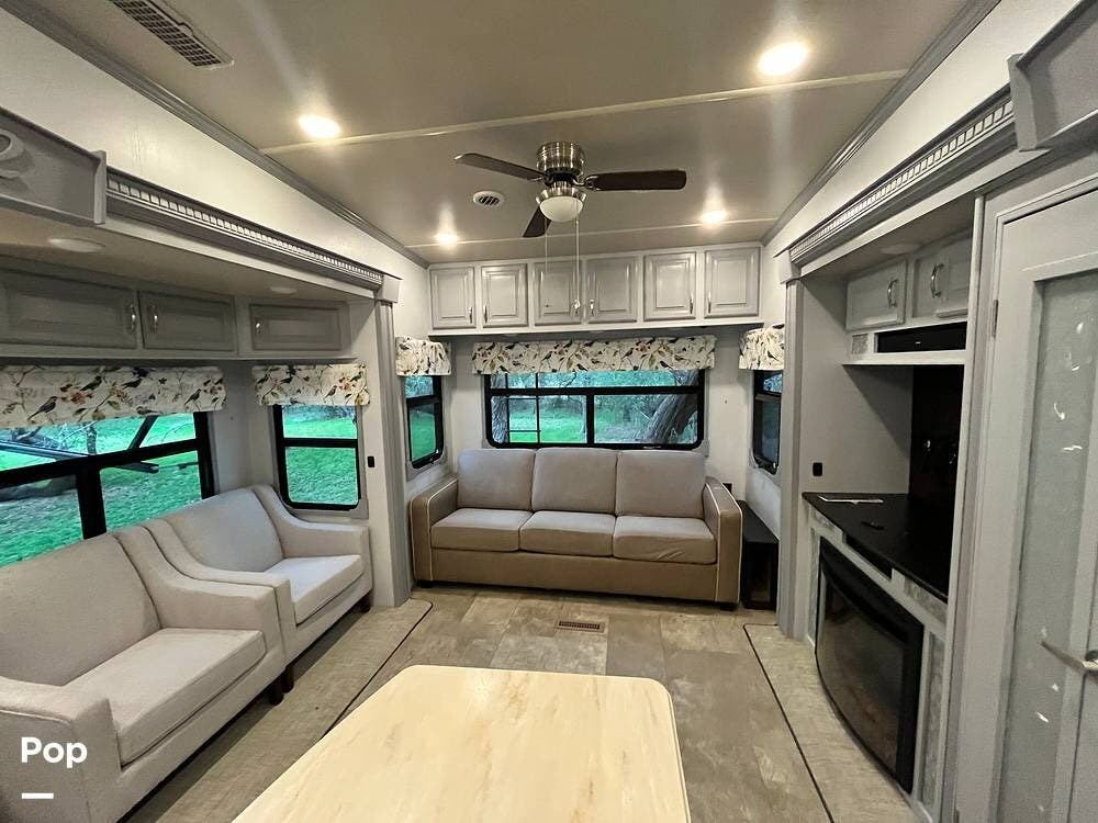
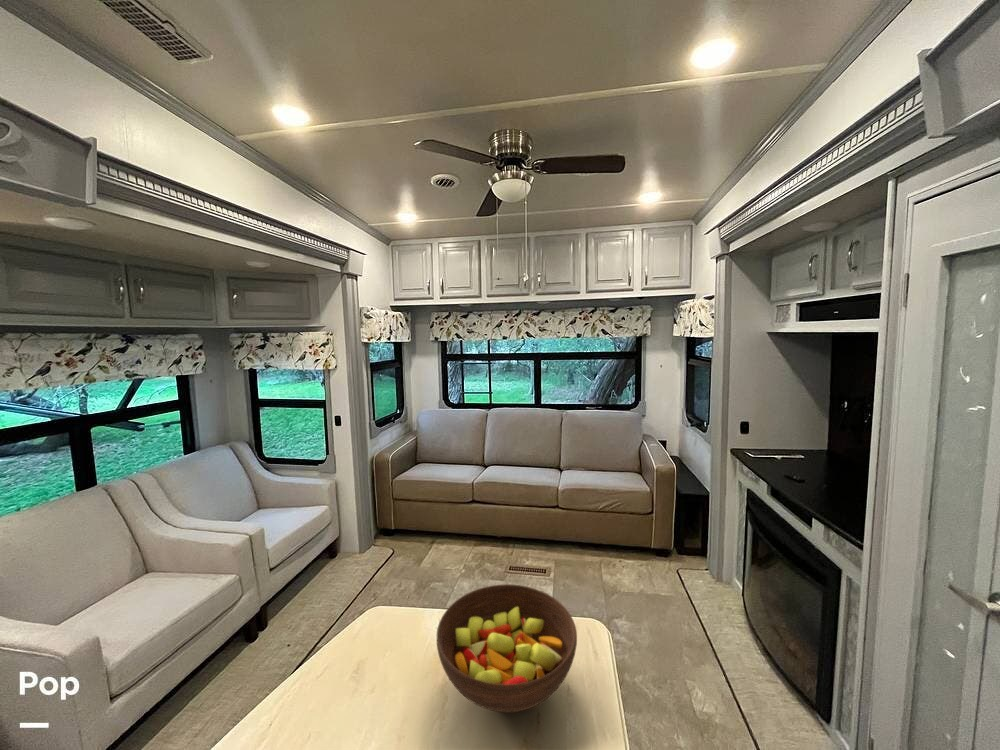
+ fruit bowl (506, 656)
